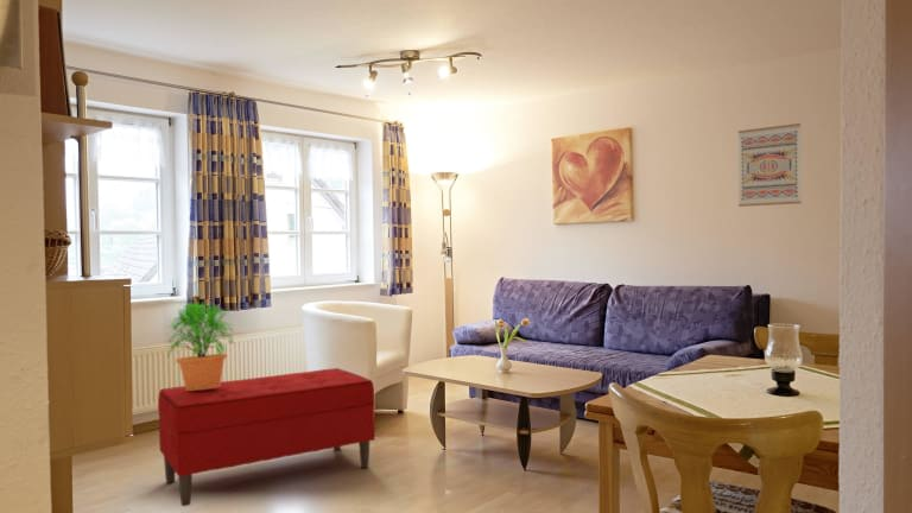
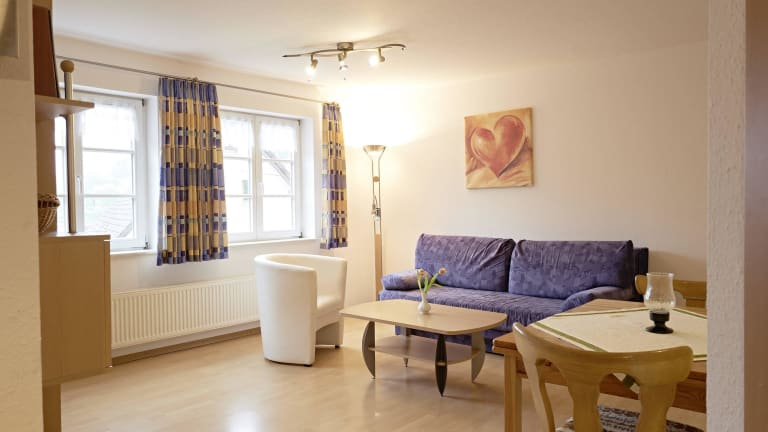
- bench (268, 429)
- potted plant (203, 344)
- wall art (768, 166)
